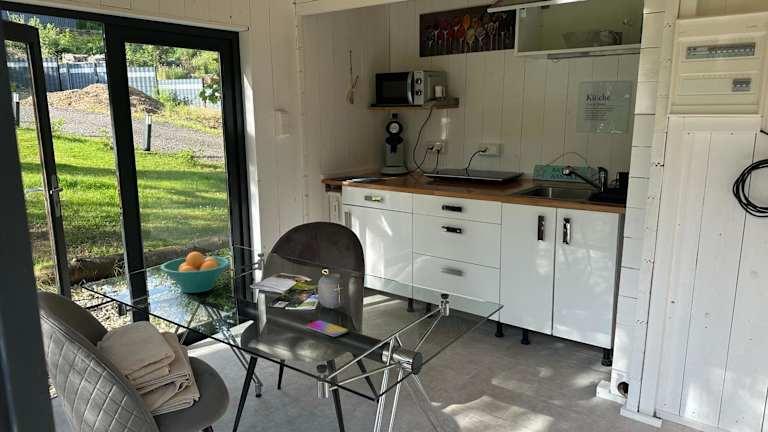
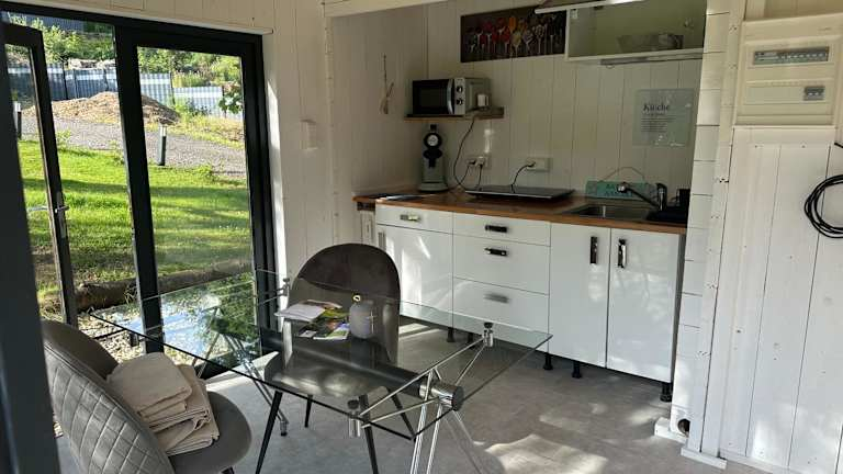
- smartphone (326, 328)
- fruit bowl (196, 270)
